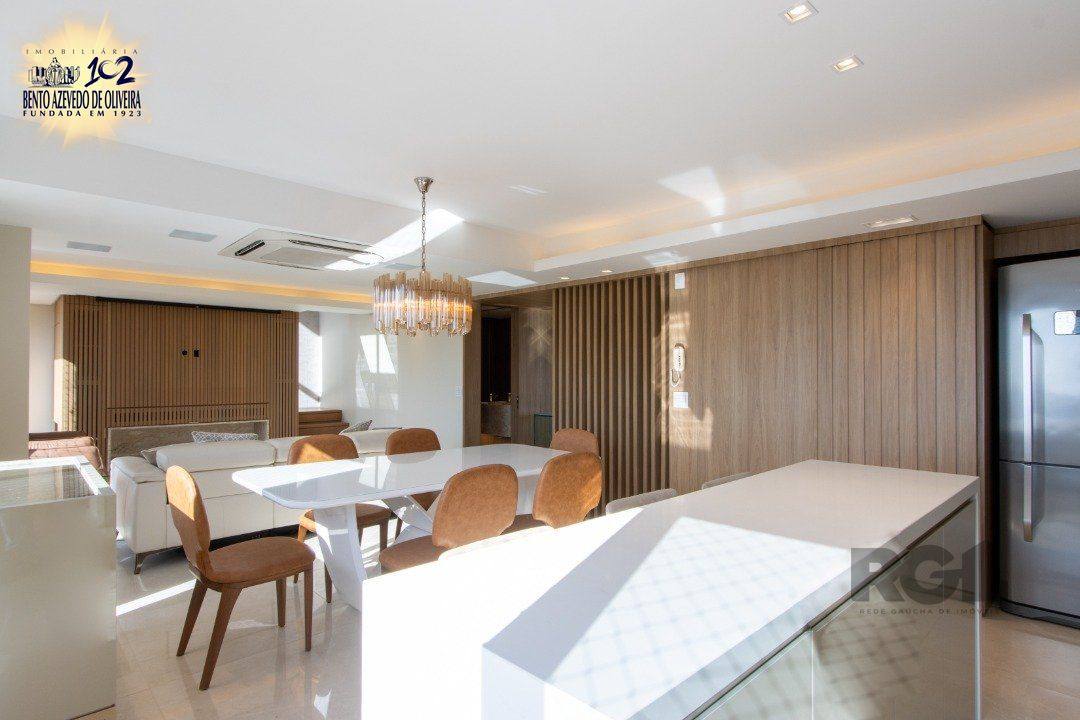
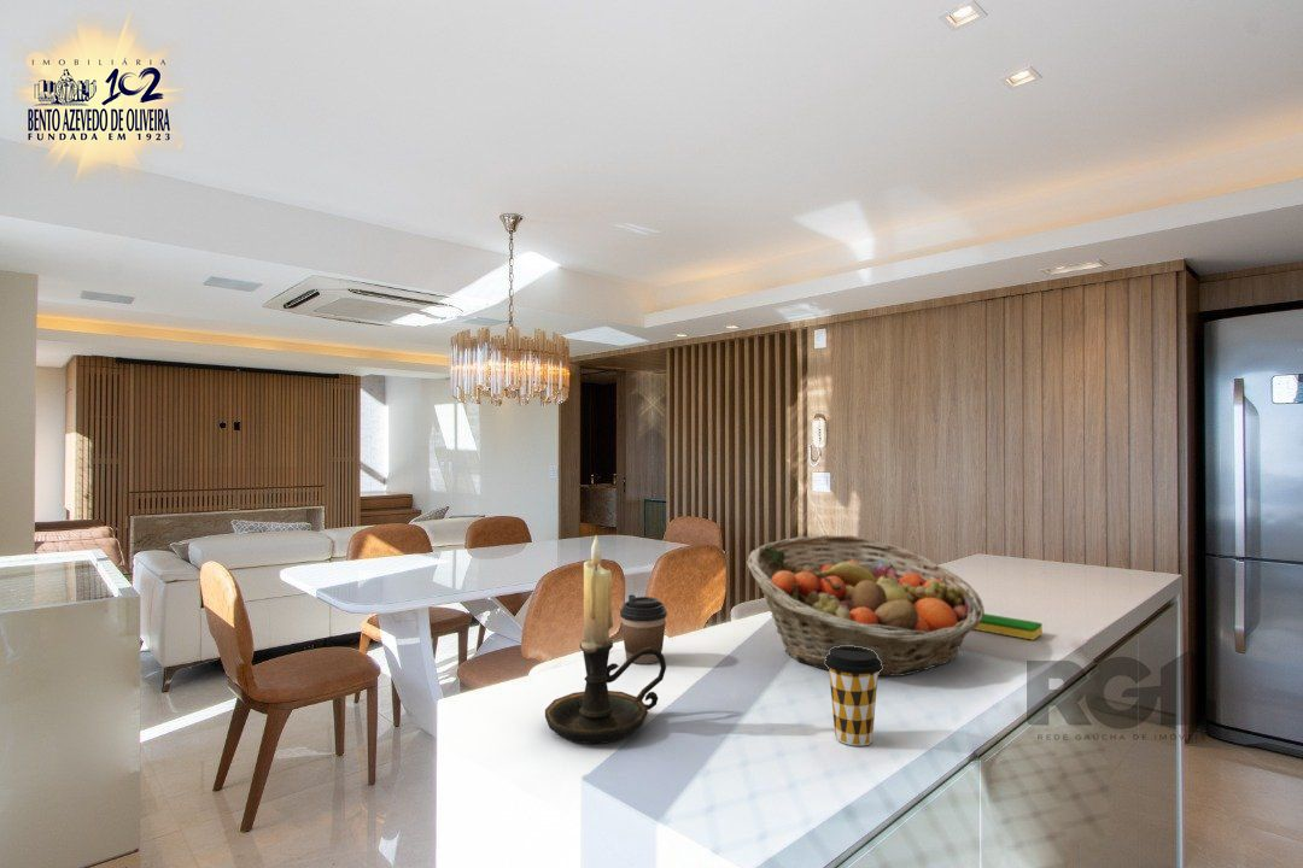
+ candle holder (610, 627)
+ fruit basket (863, 598)
+ coffee cup (643, 627)
+ dish sponge (1004, 626)
+ coffee cup (853, 694)
